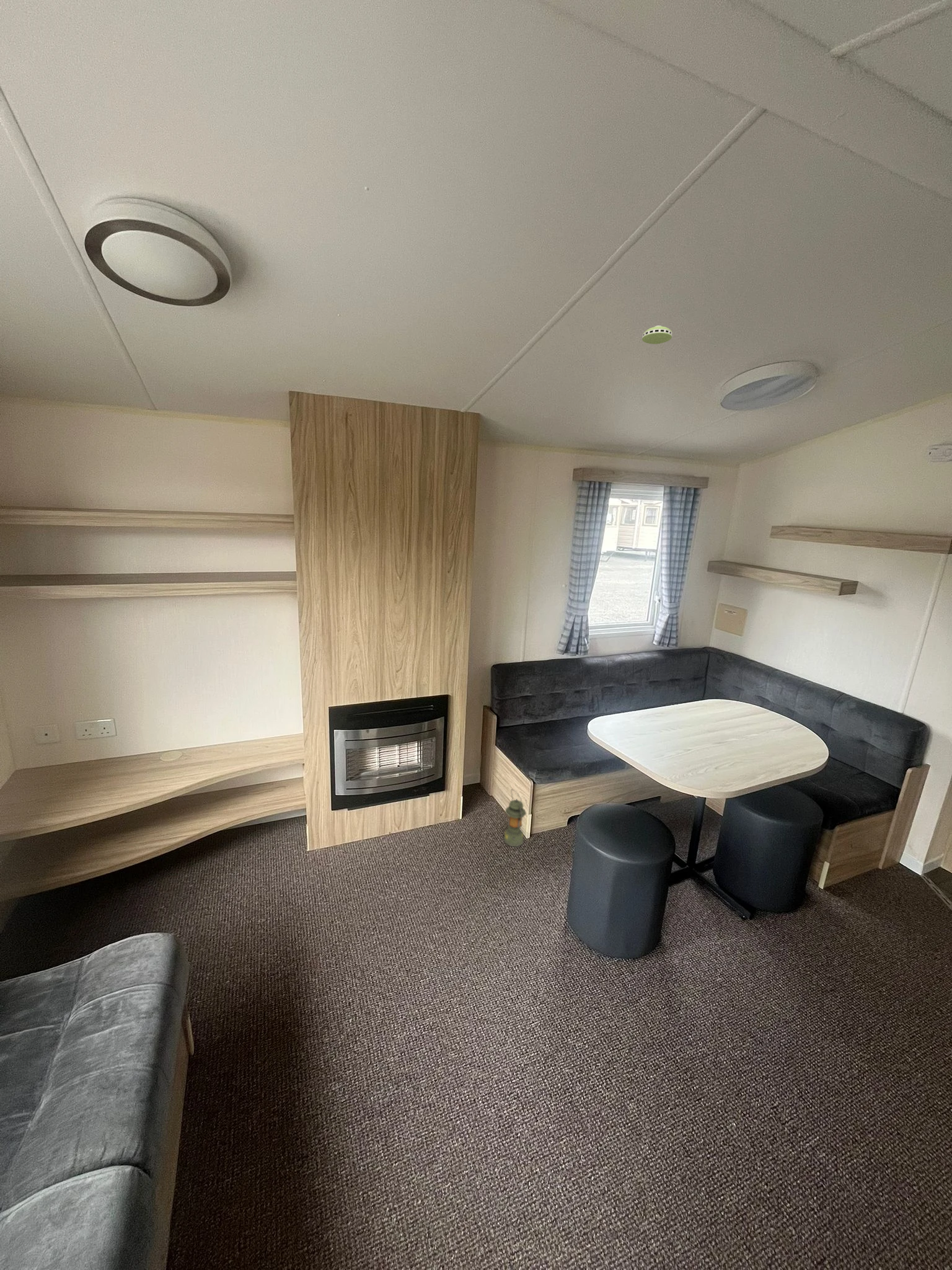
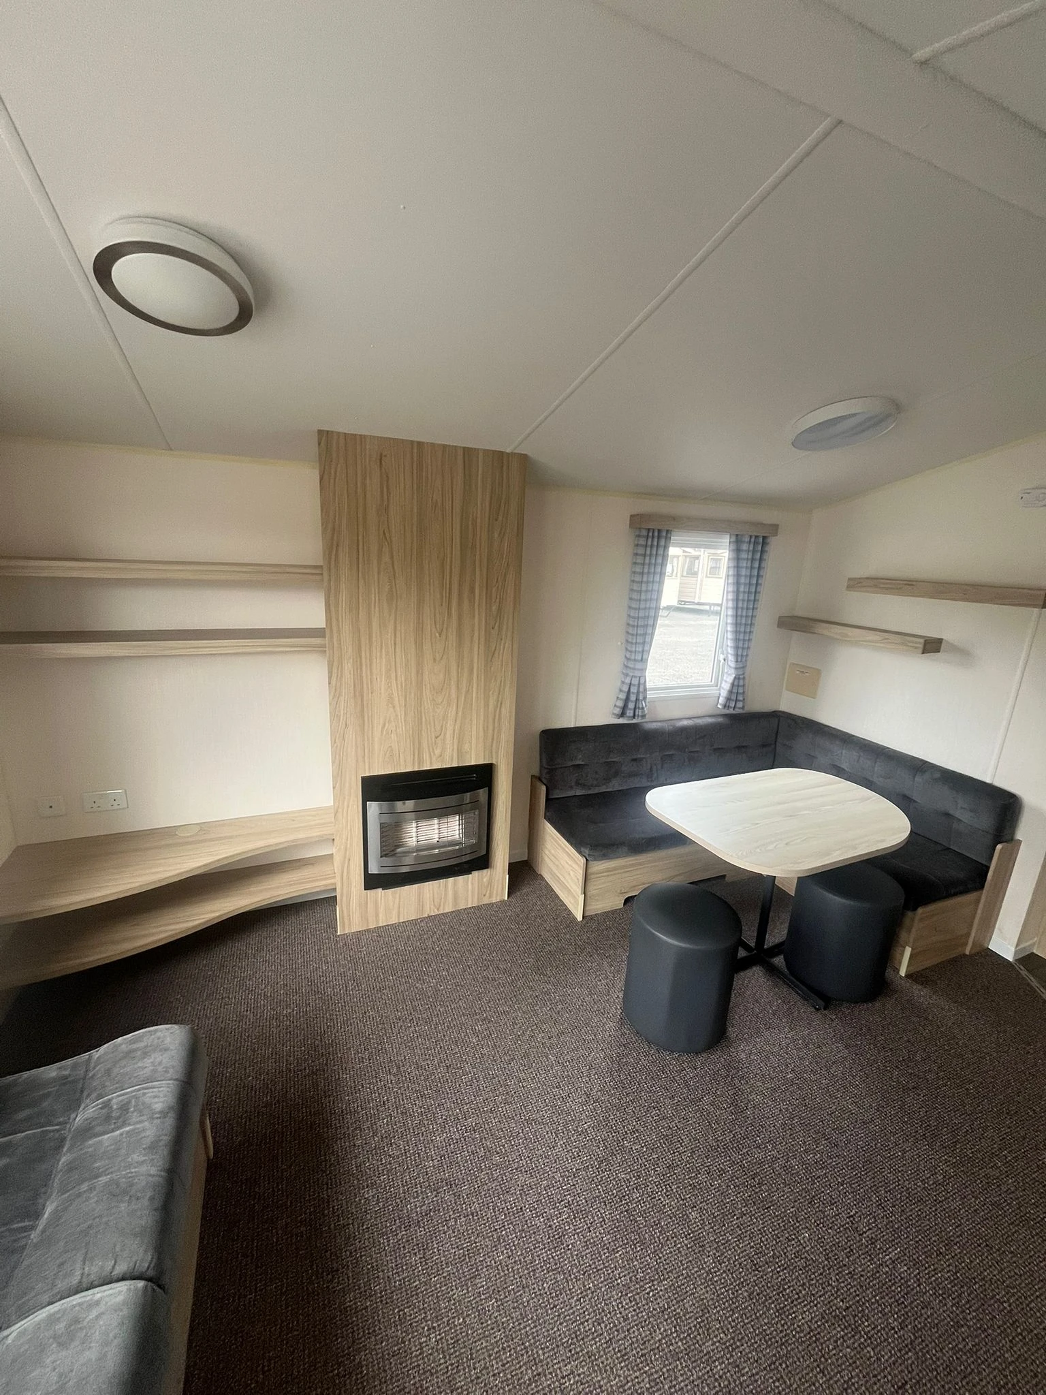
- smoke detector (657, 335)
- lantern (515, 817)
